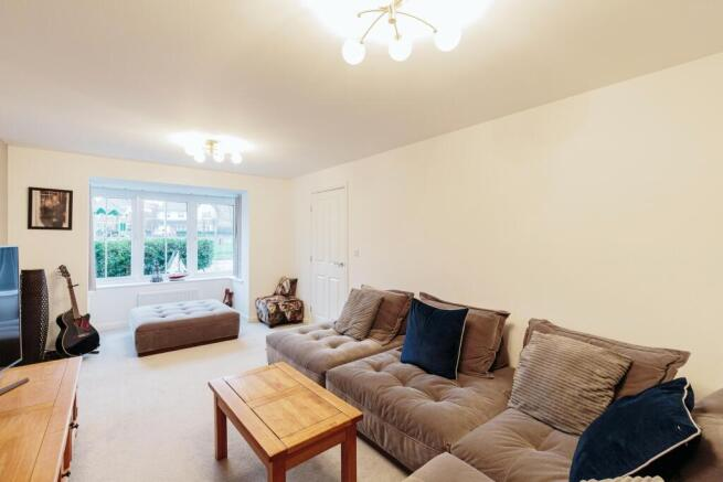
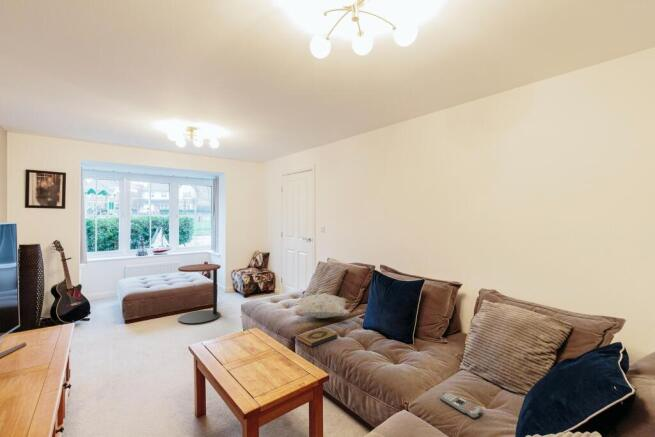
+ remote control (459, 403)
+ side table (213, 292)
+ hardback book (317, 337)
+ decorative pillow (322, 305)
